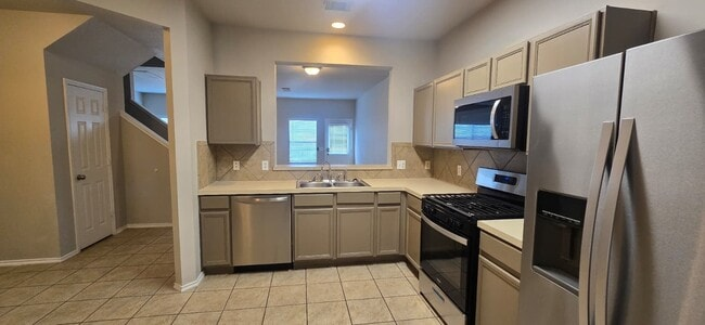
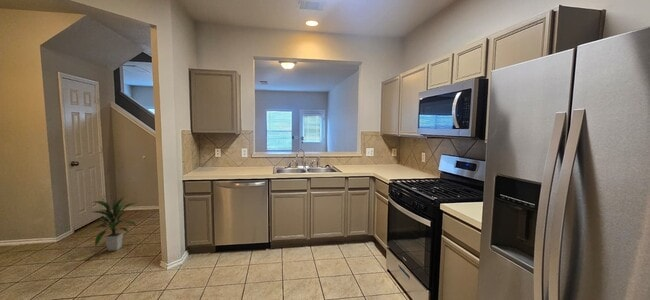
+ indoor plant (111, 222)
